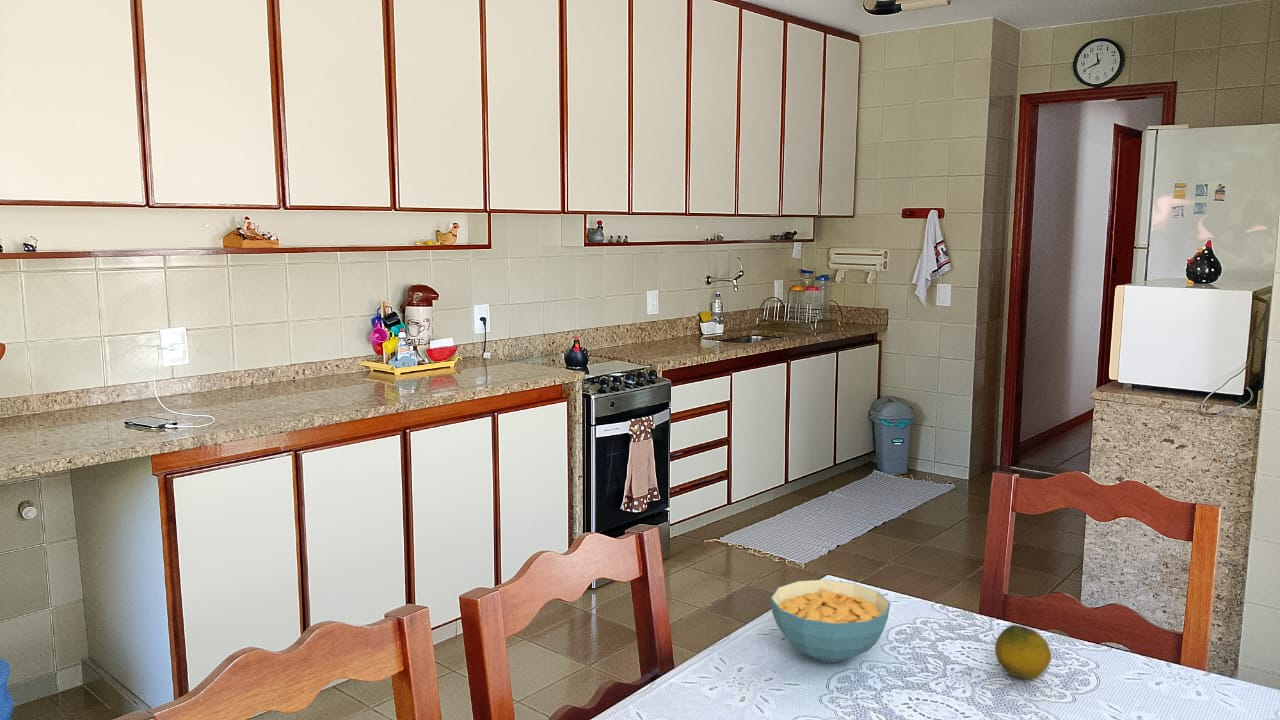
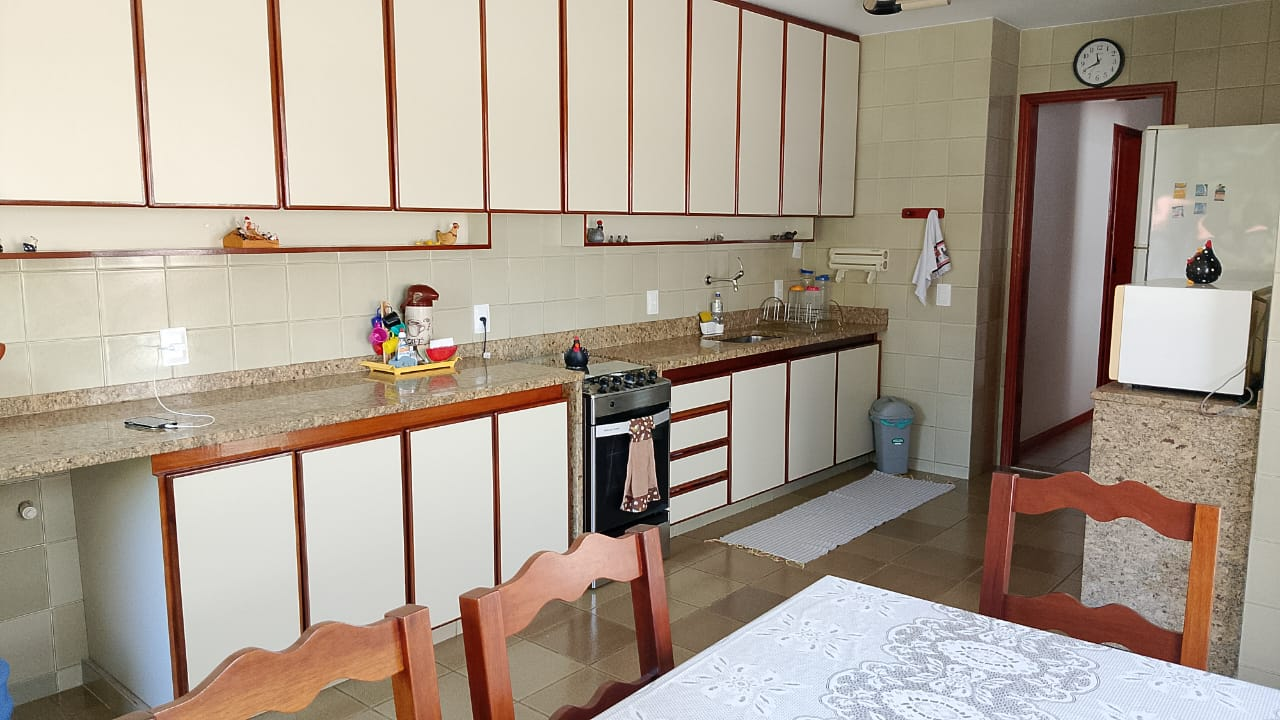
- cereal bowl (829, 627)
- fruit (1022, 651)
